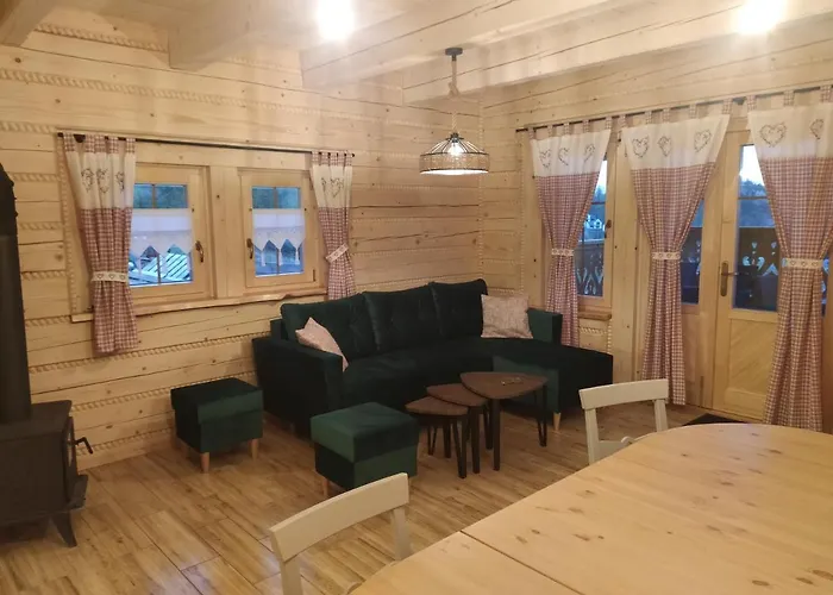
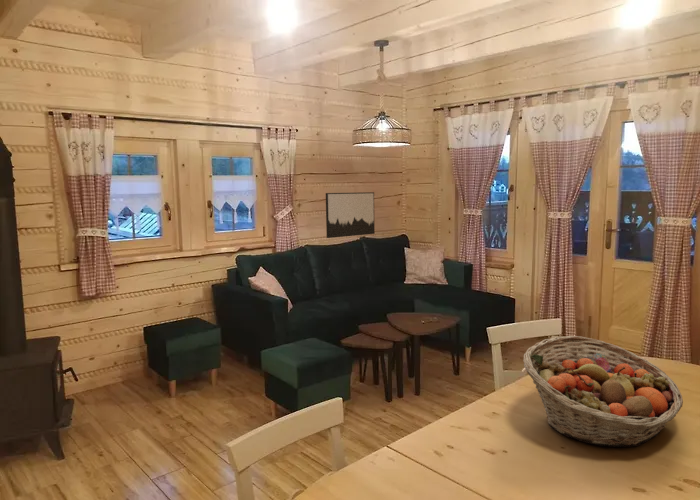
+ wall art (351, 214)
+ fruit basket (599, 387)
